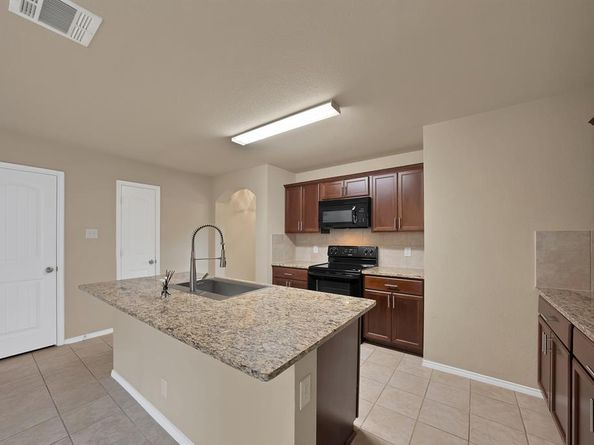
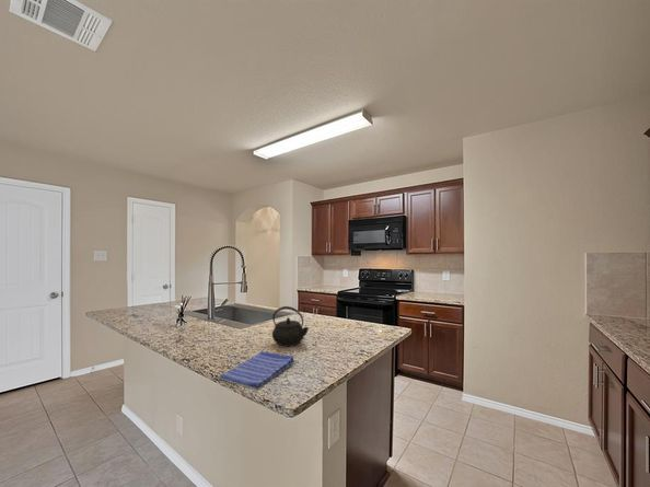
+ dish towel (259, 367)
+ kettle (290, 325)
